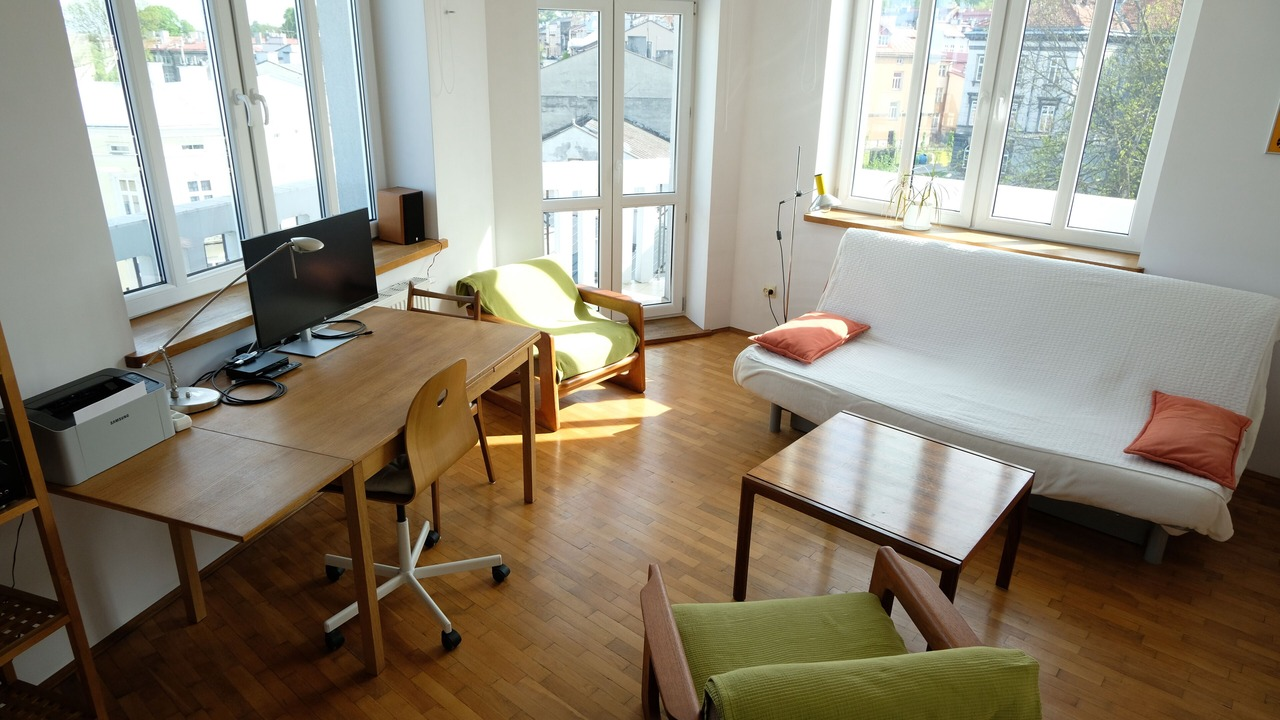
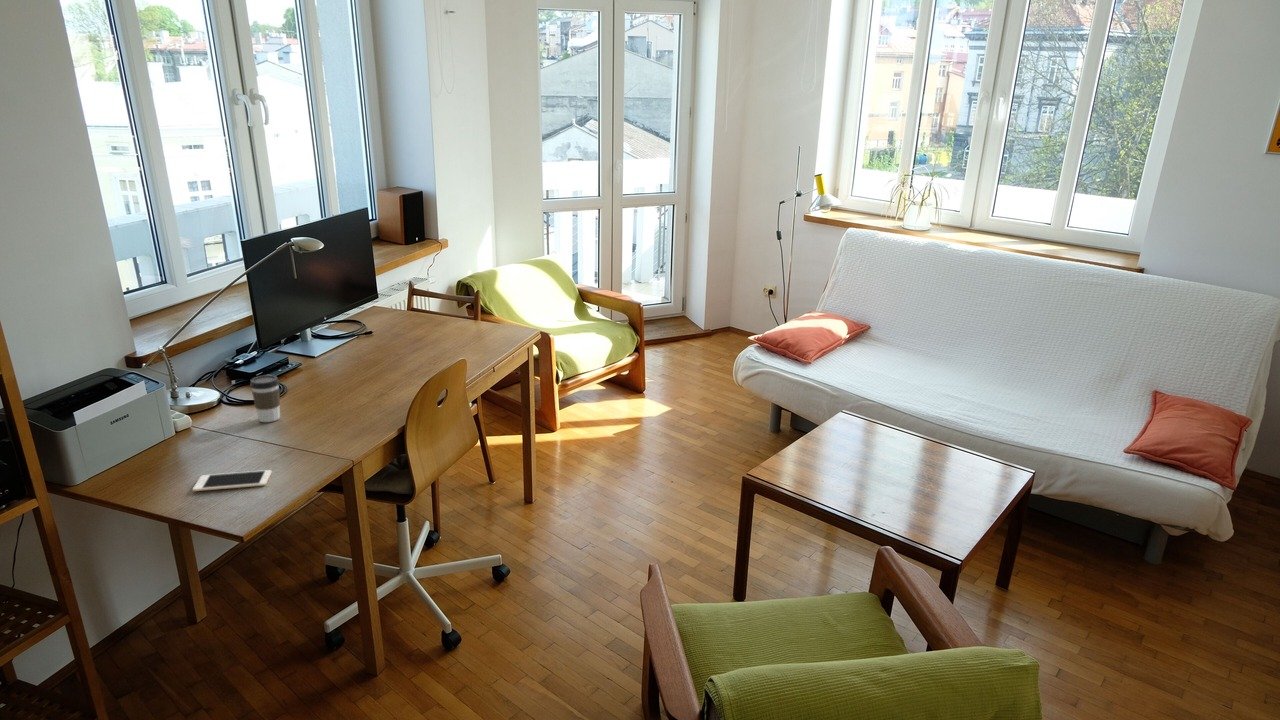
+ cell phone (233, 480)
+ coffee cup (266, 399)
